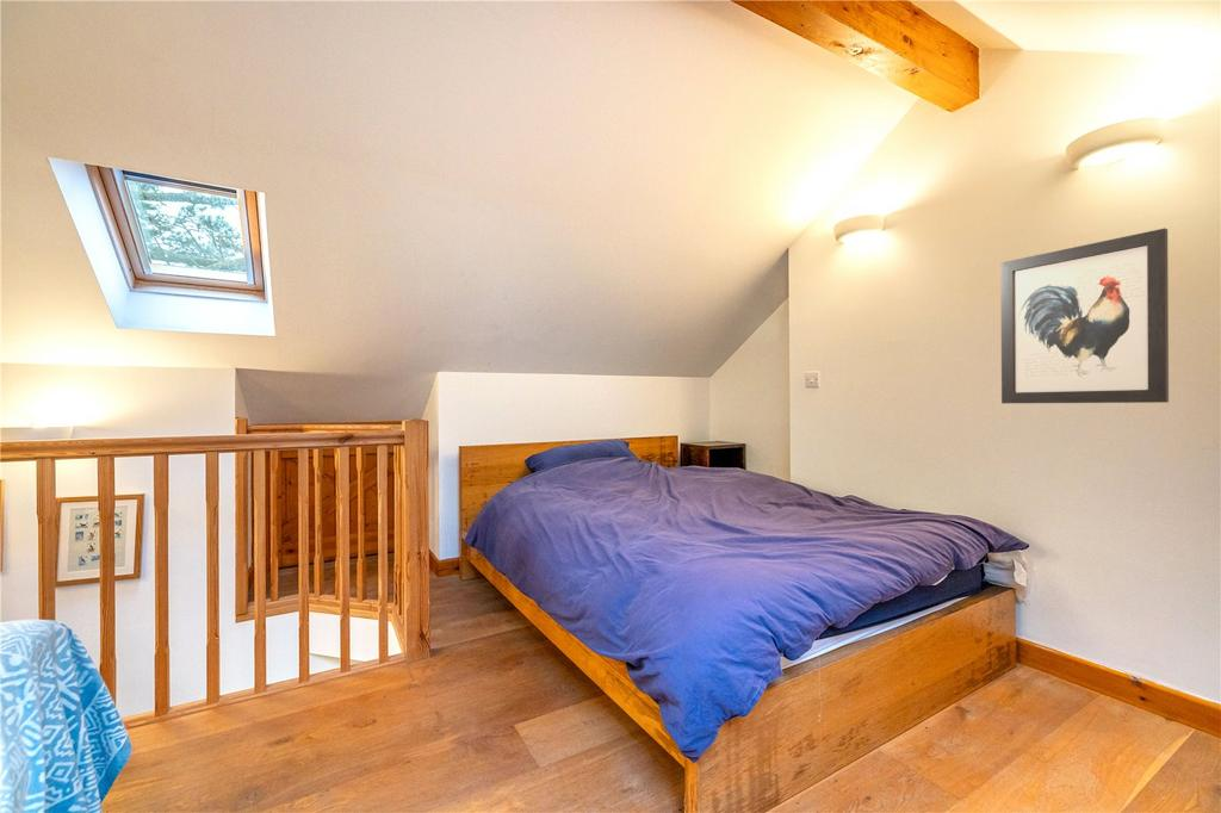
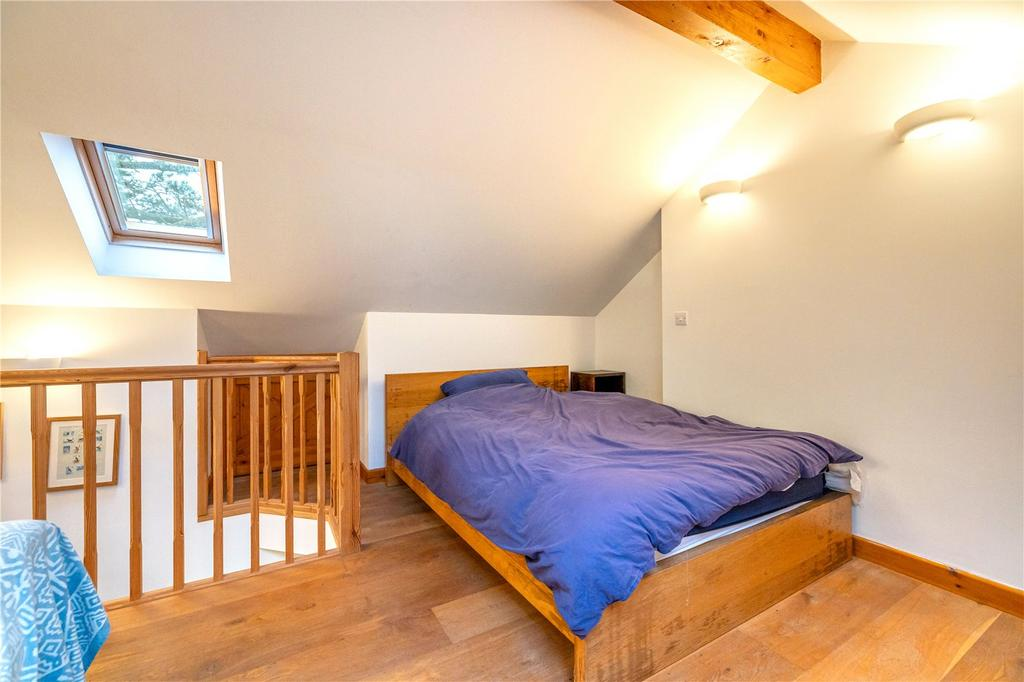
- wall art (1076, 324)
